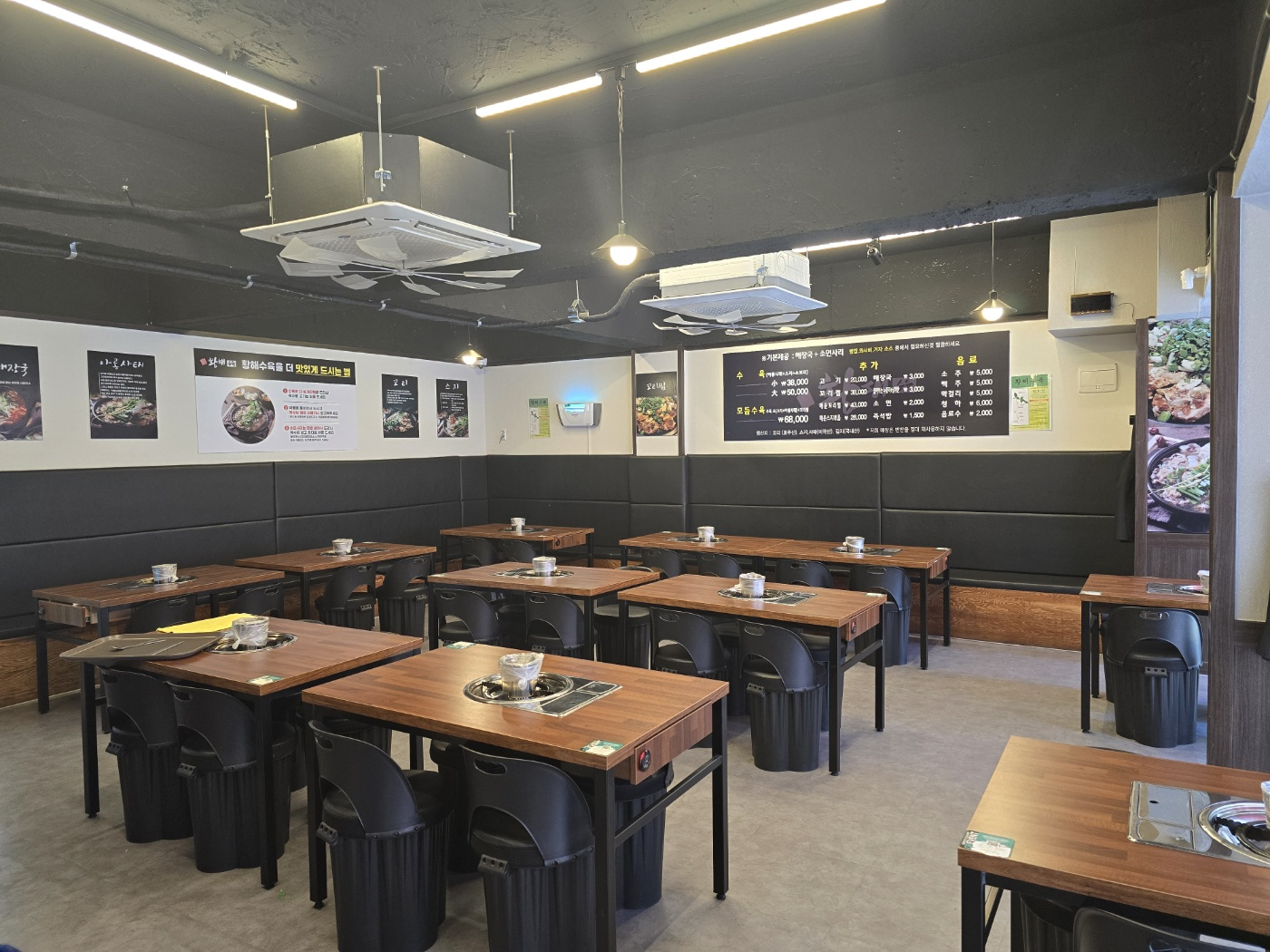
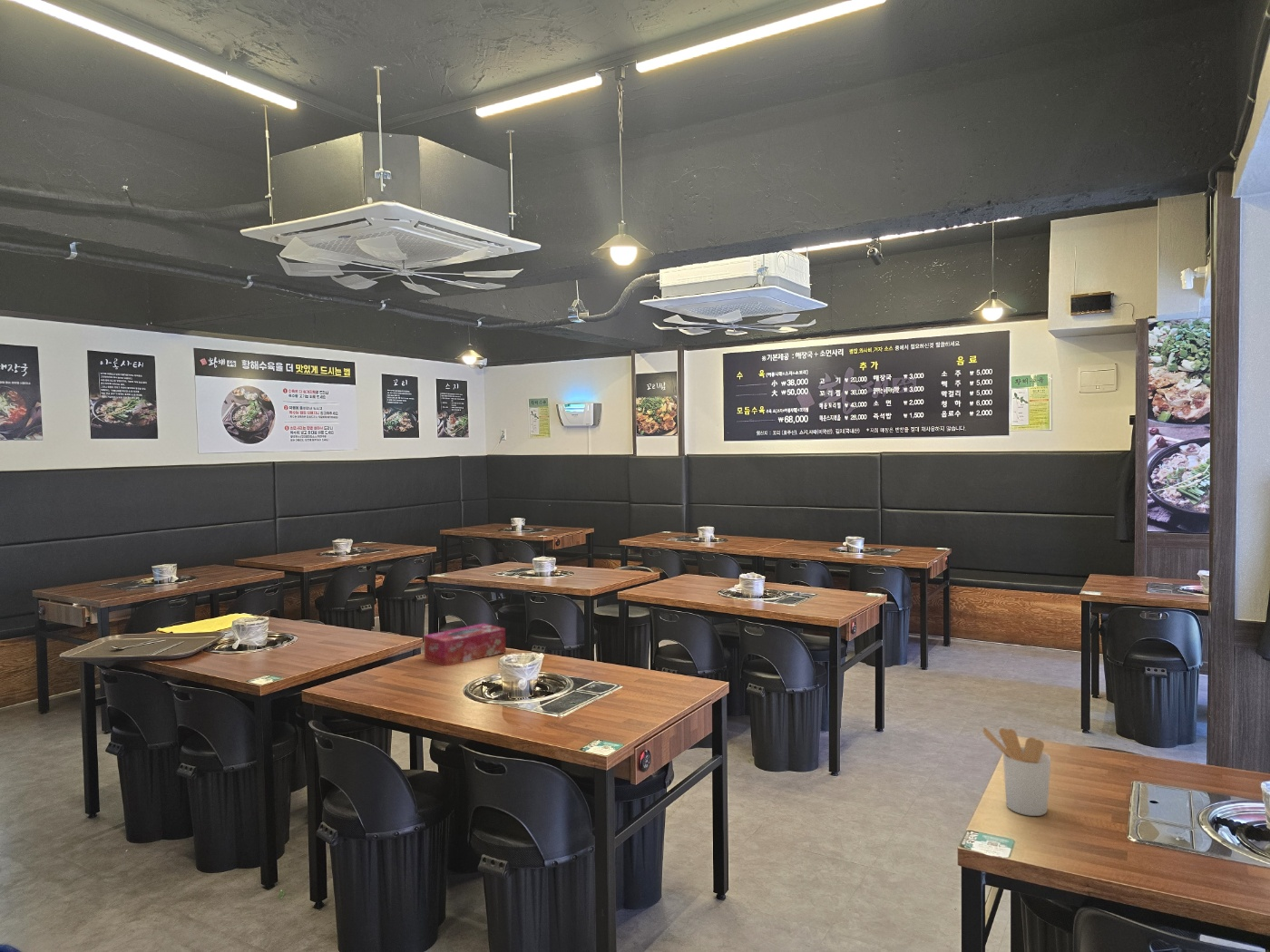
+ tissue box (465, 644)
+ utensil holder (1014, 768)
